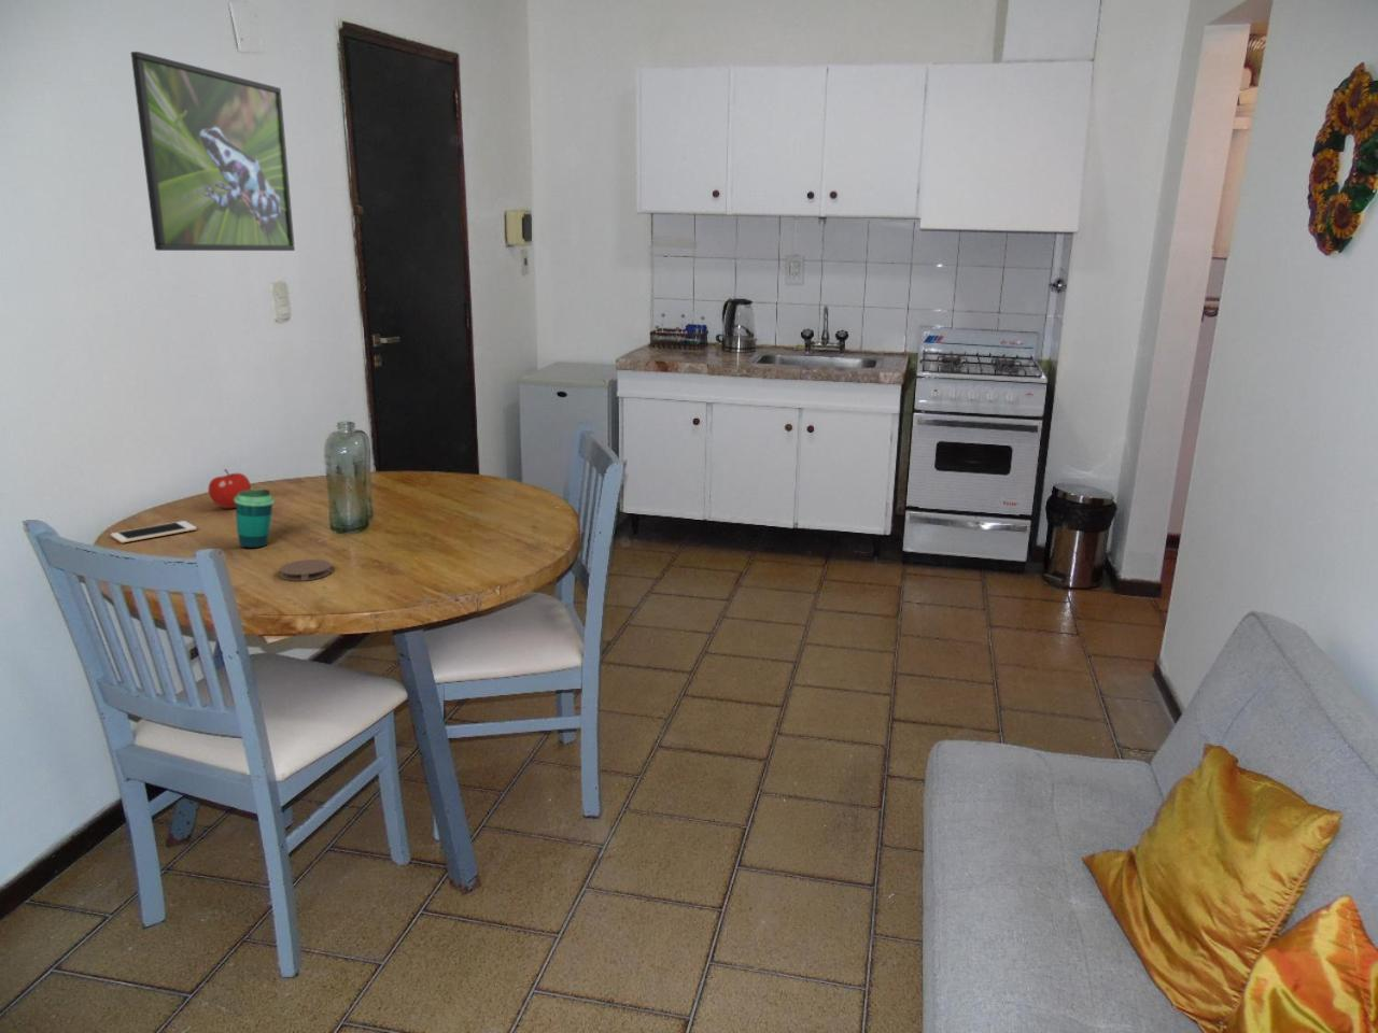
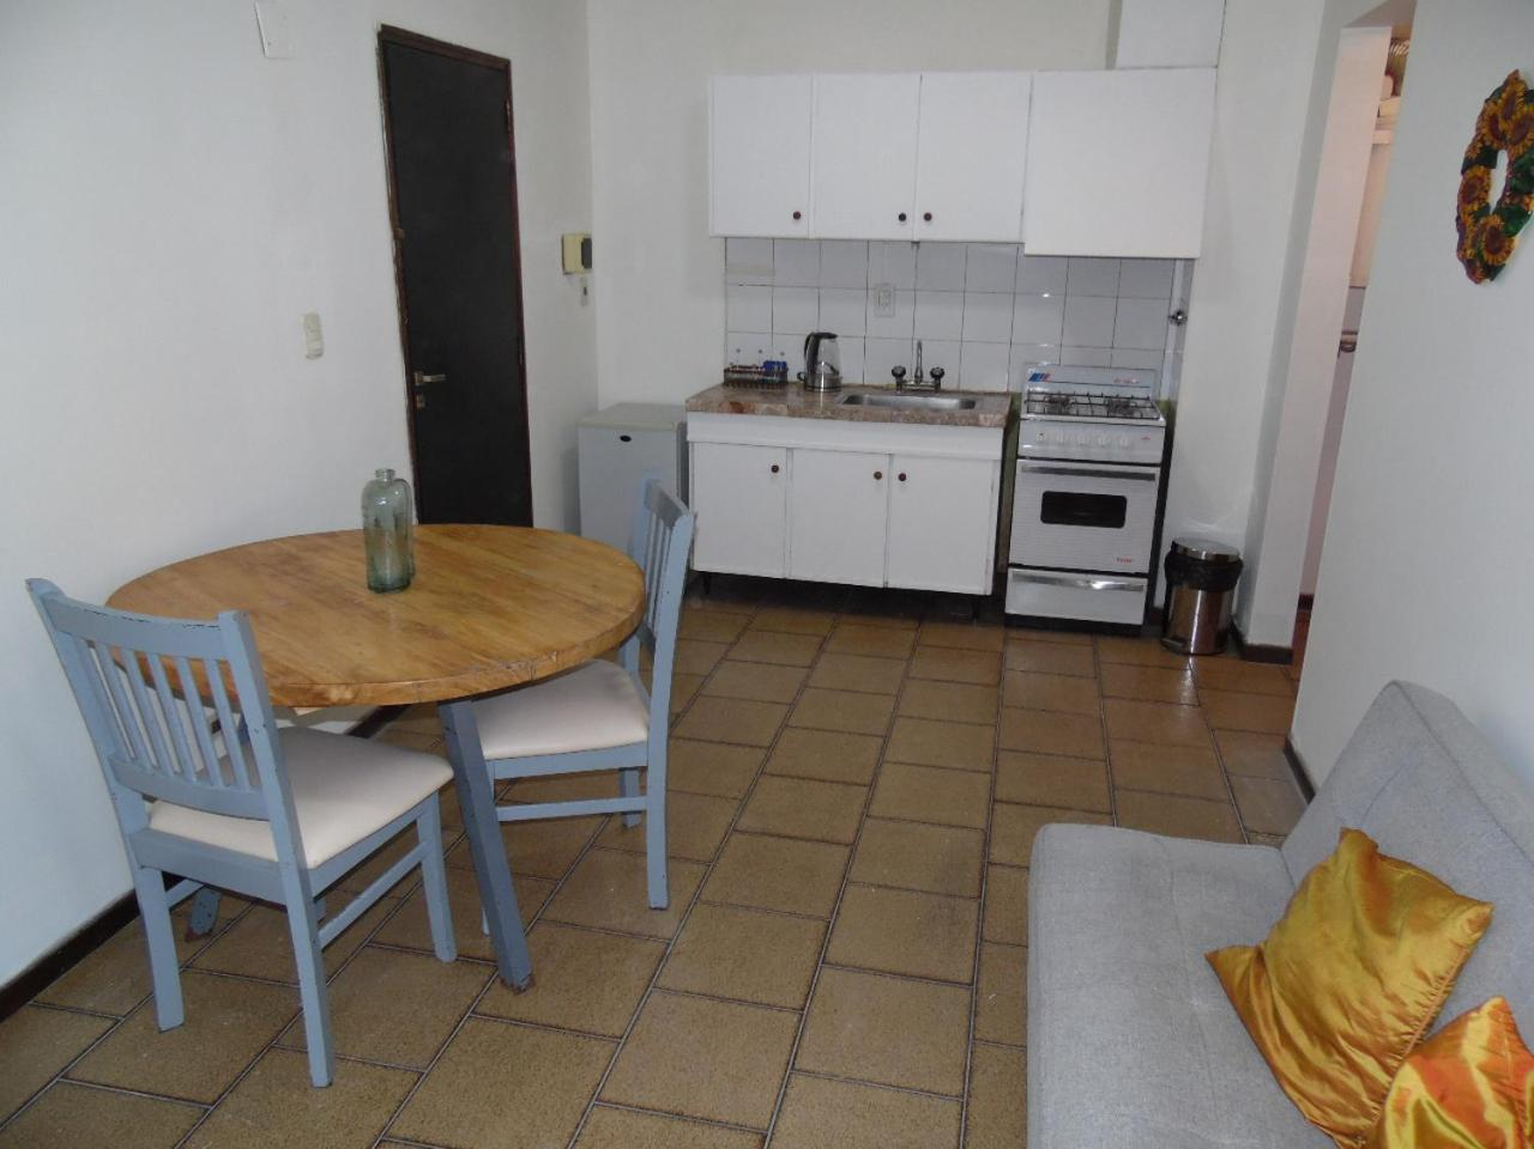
- coaster (306, 570)
- fruit (229, 487)
- cell phone (154, 532)
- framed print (221, 163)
- cup (255, 518)
